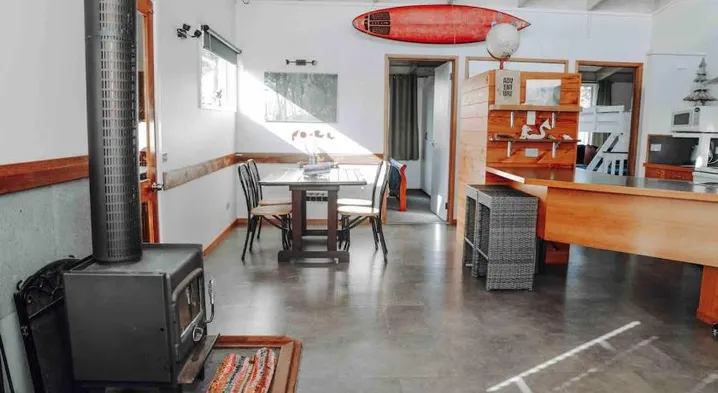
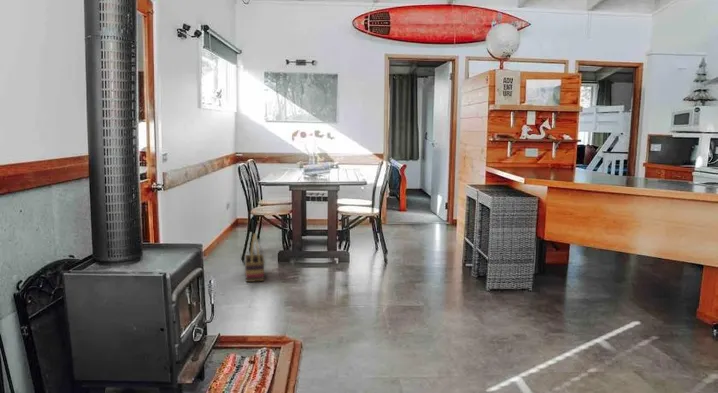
+ basket (254, 255)
